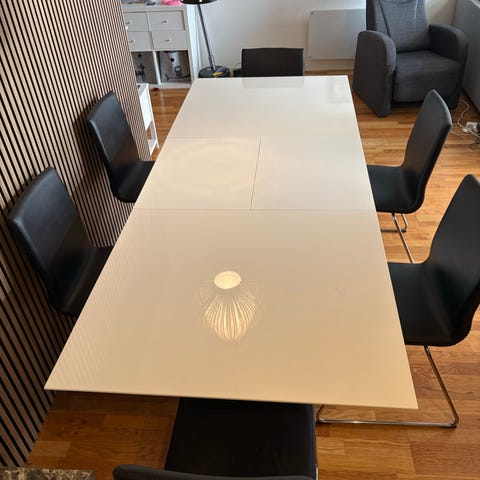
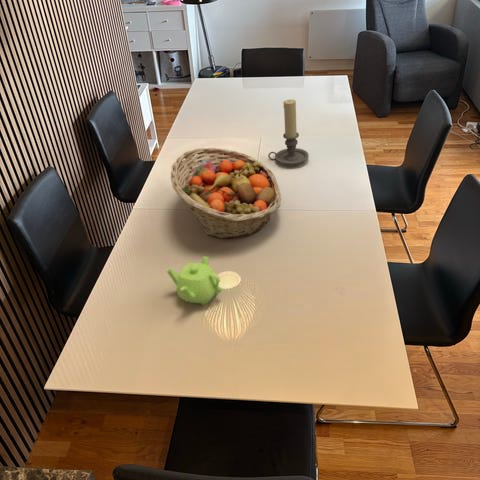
+ fruit basket (227, 189)
+ teapot (194, 281)
+ candle holder (287, 131)
